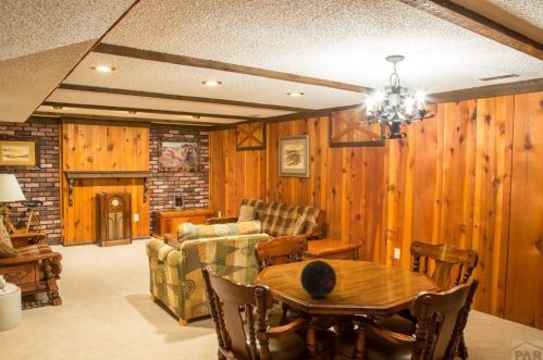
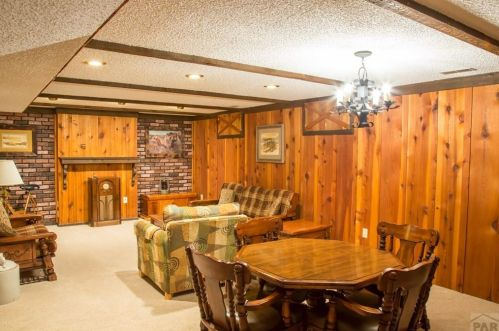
- decorative orb (318, 278)
